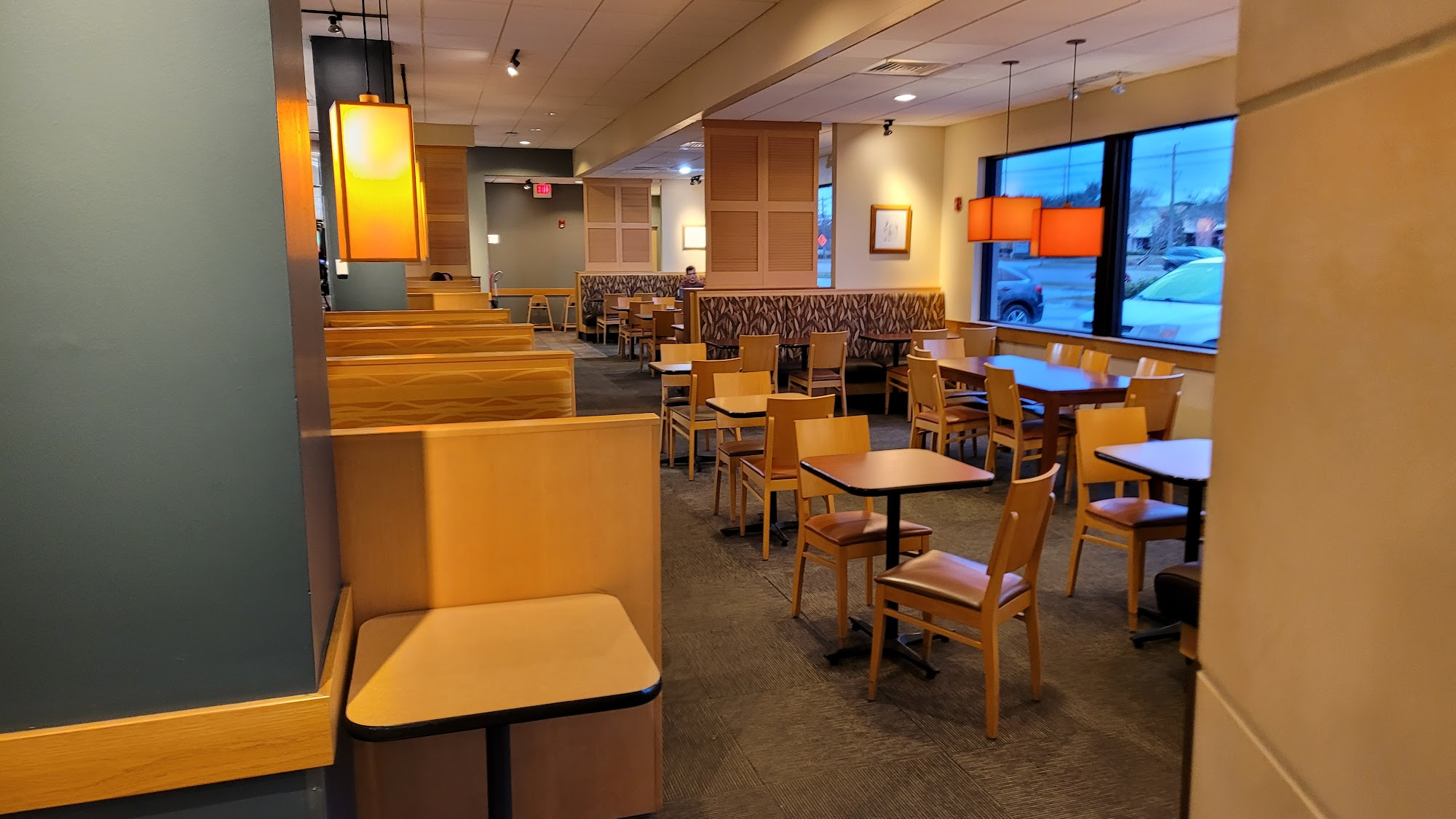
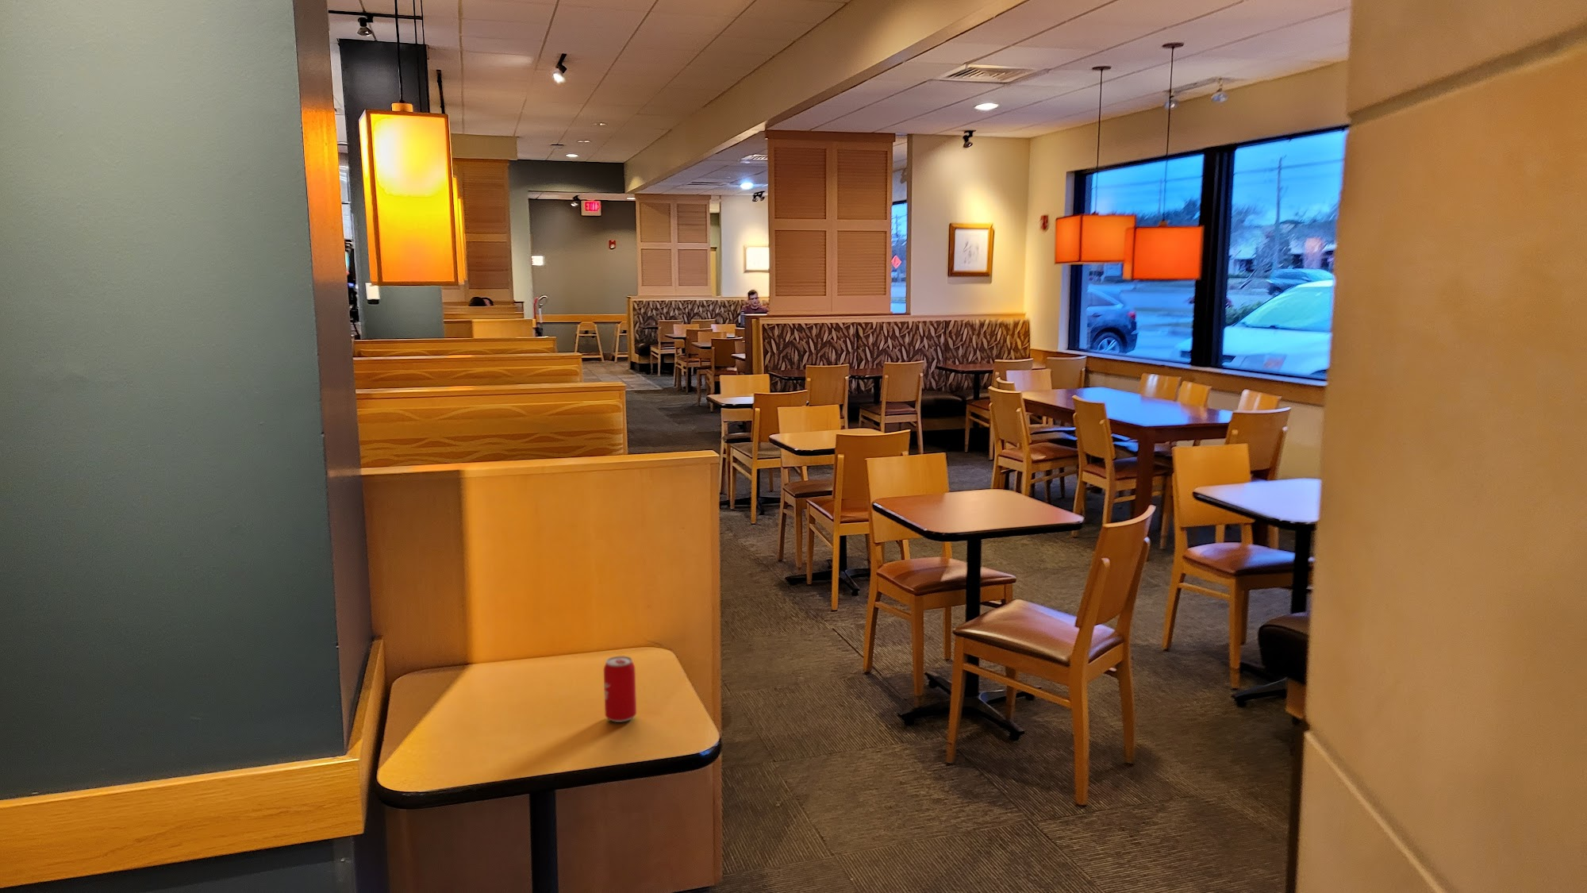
+ beverage can (620, 689)
